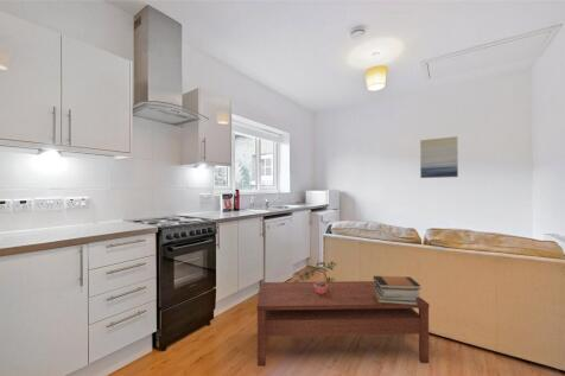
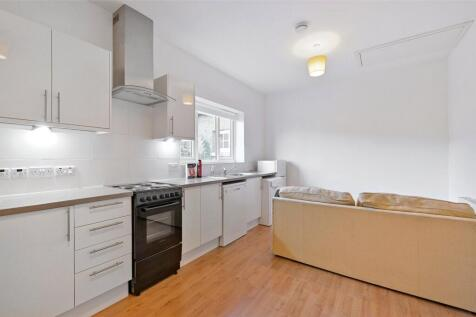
- potted plant (312, 274)
- book stack (395, 289)
- coffee table (336, 318)
- wall art (438, 158)
